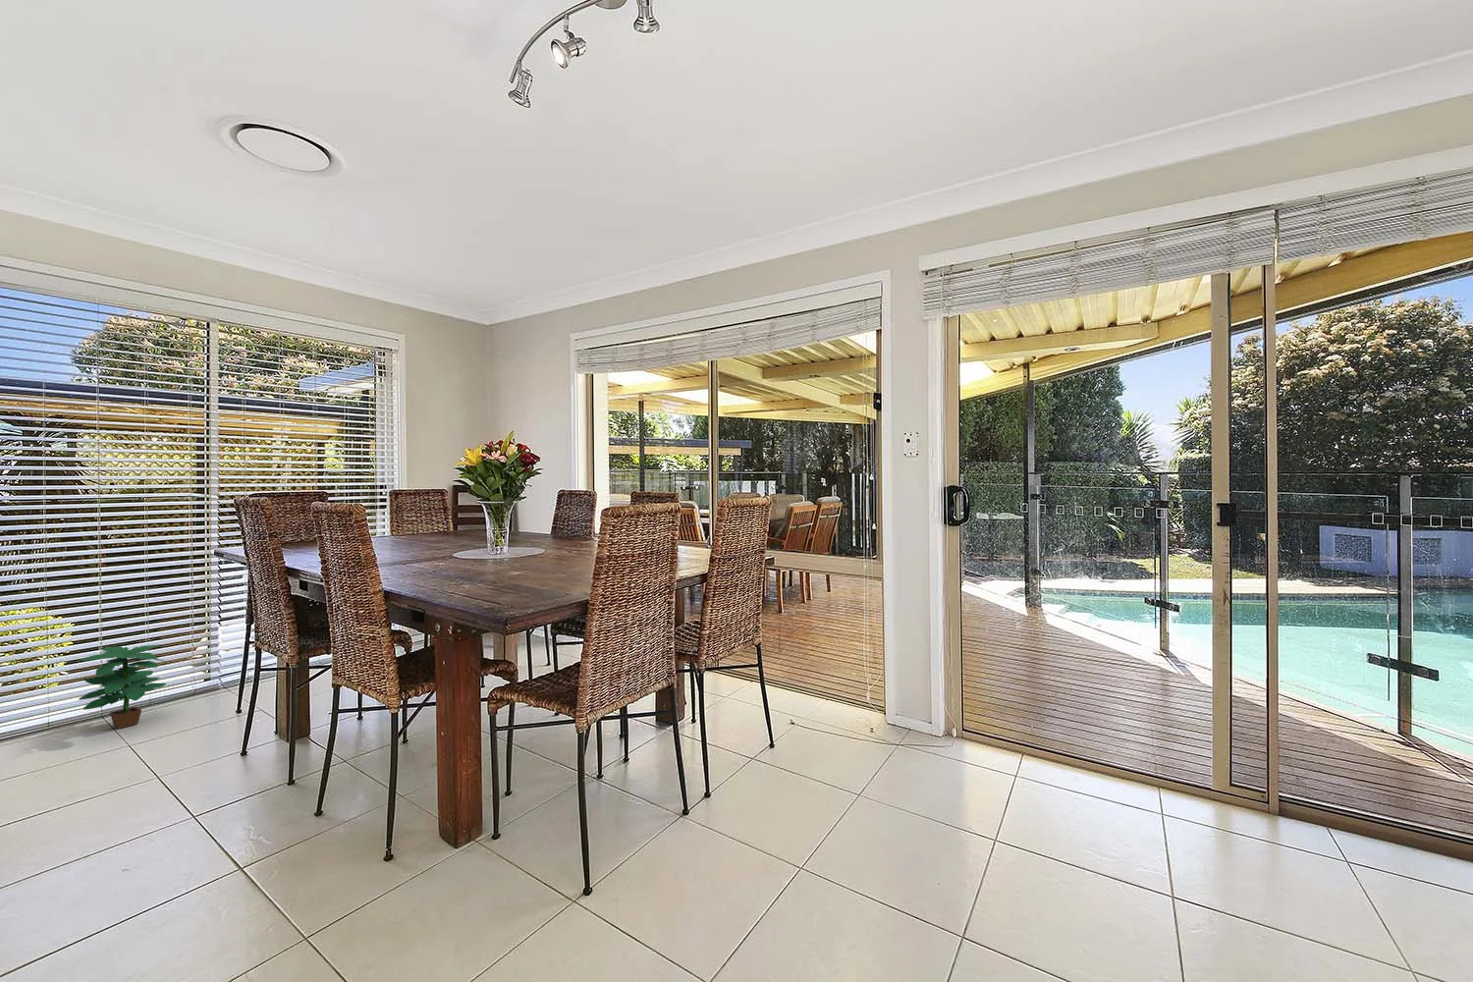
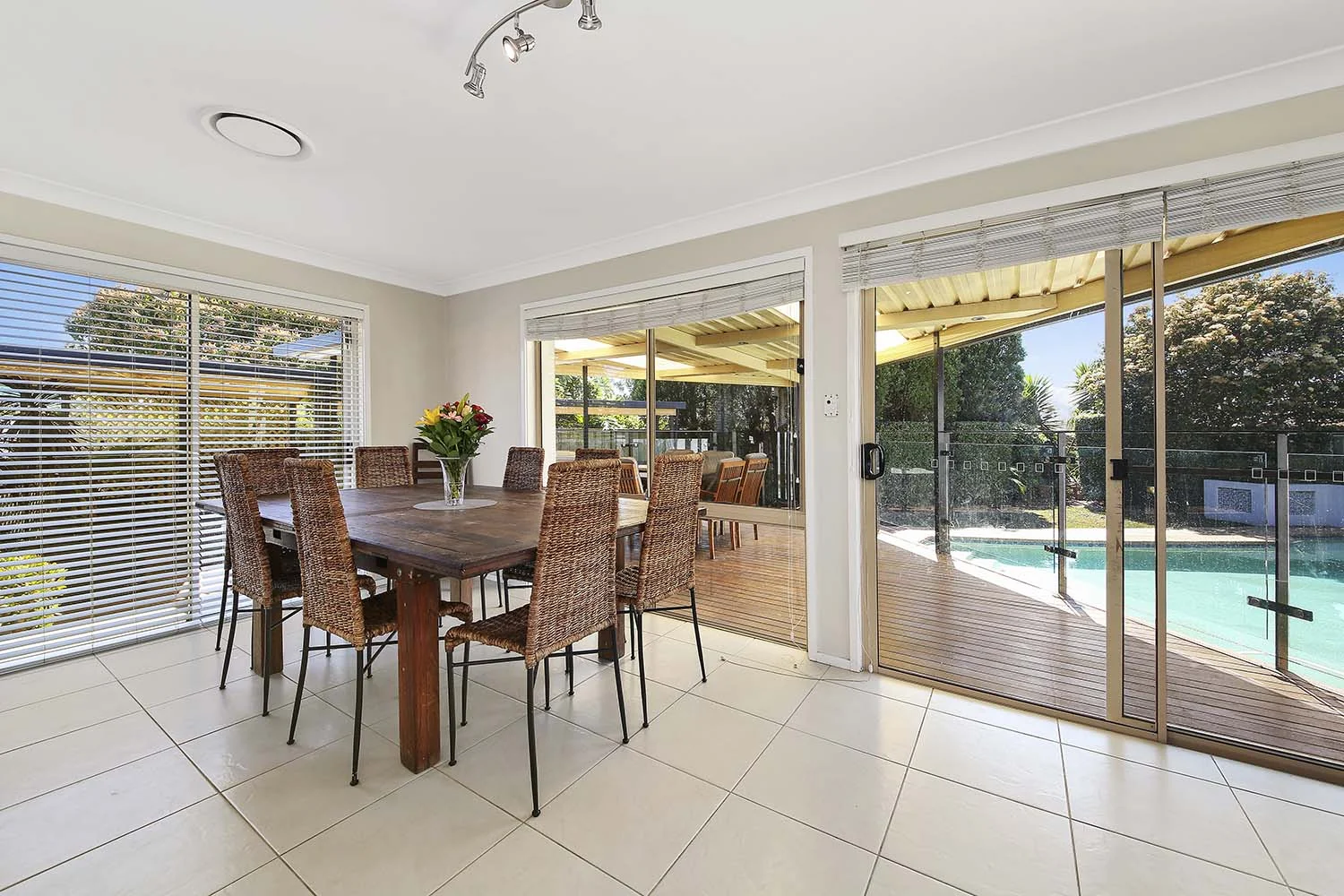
- potted plant (125, 686)
